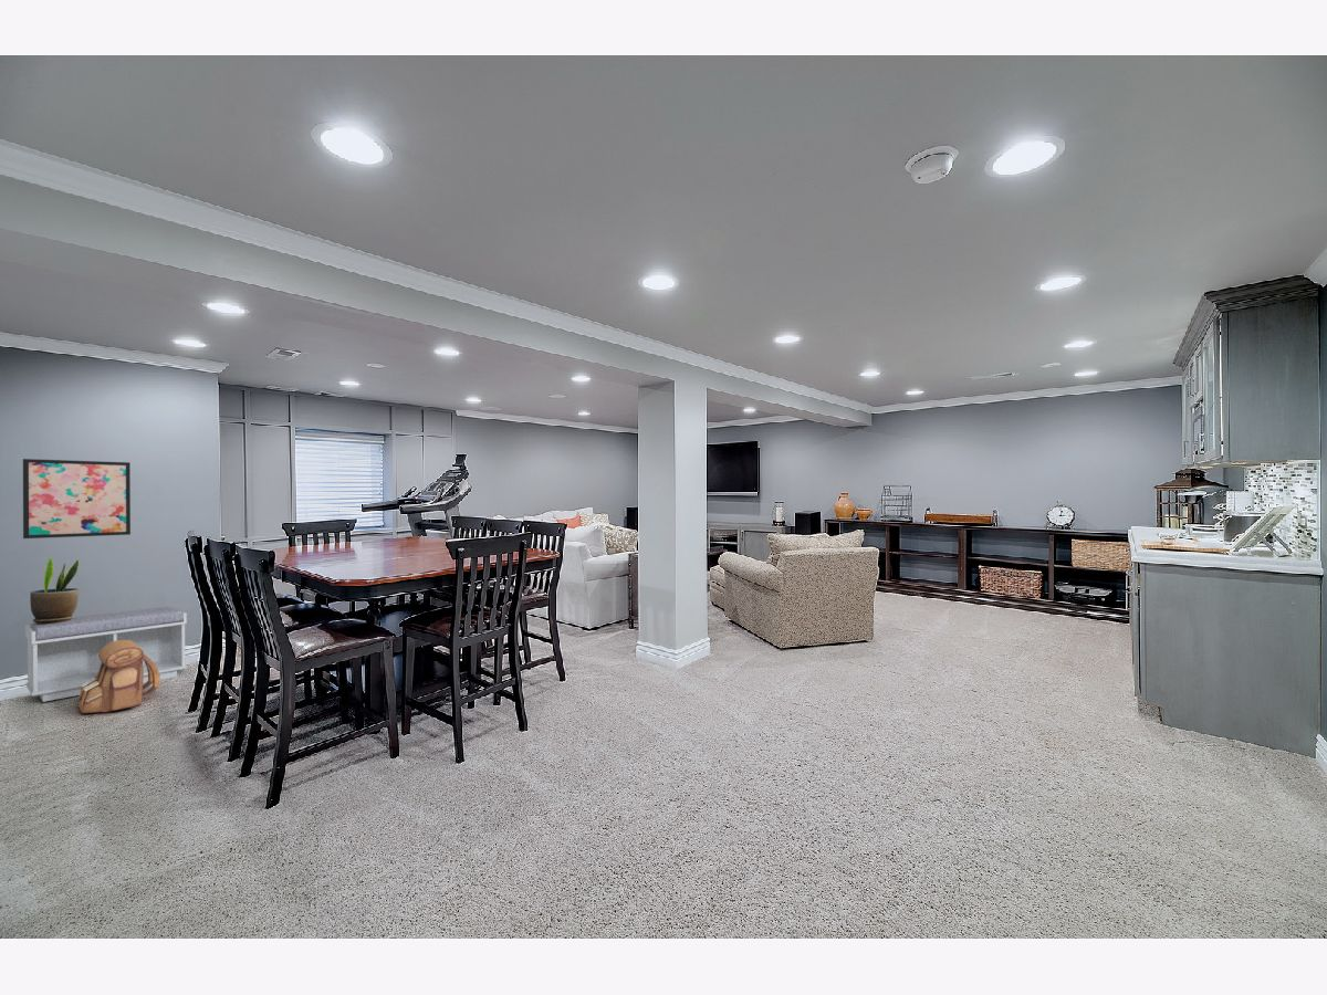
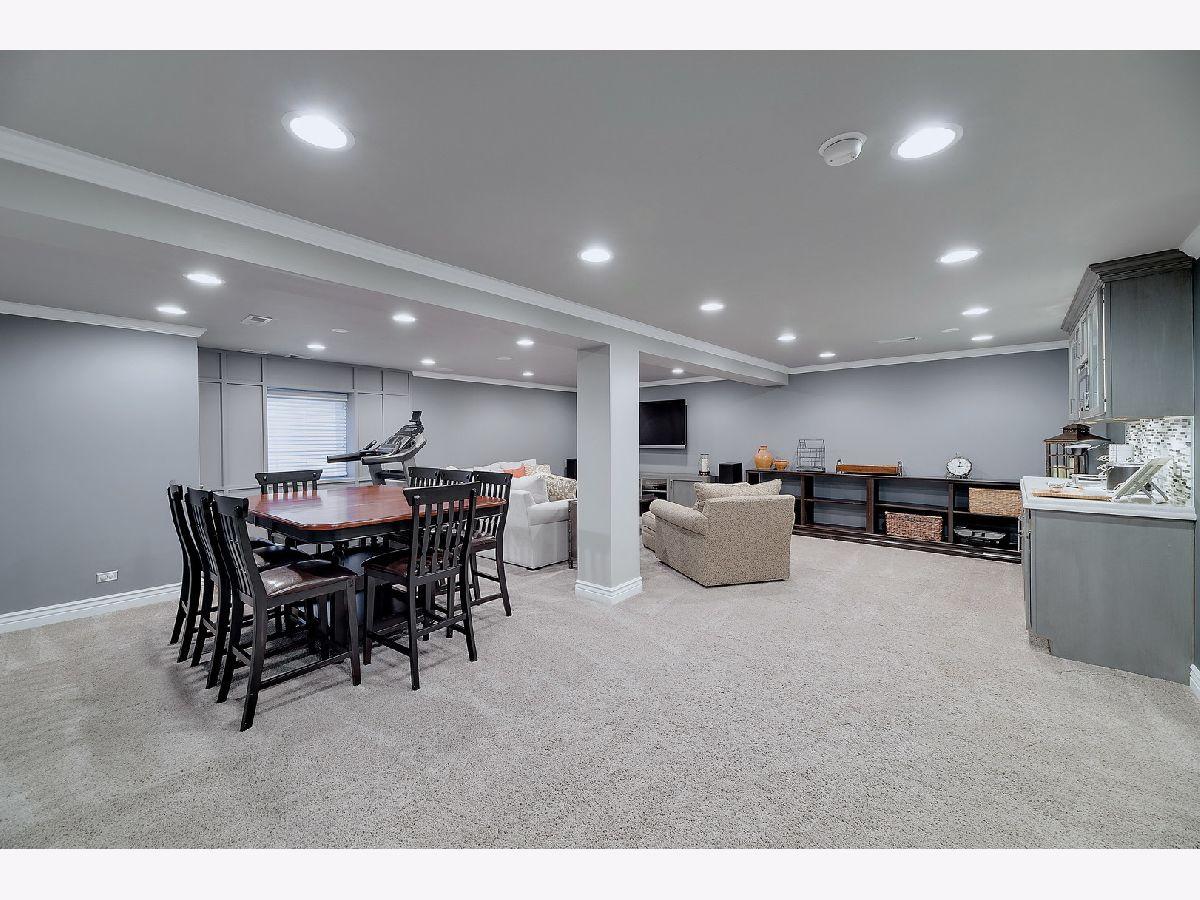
- potted plant (55, 588)
- wall art (79, 499)
- bench (107, 643)
- backpack (119, 673)
